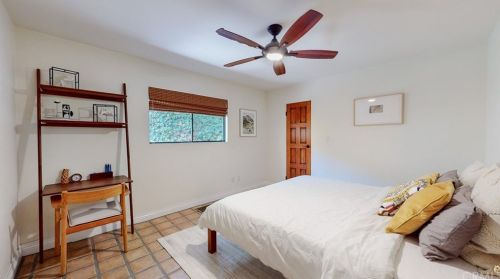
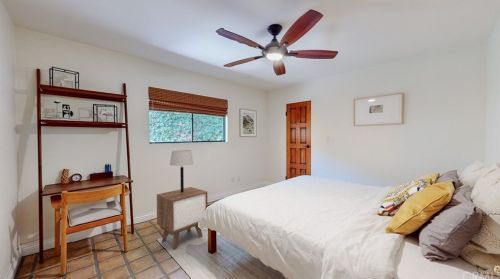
+ table lamp (181, 171)
+ nightstand (182, 215)
